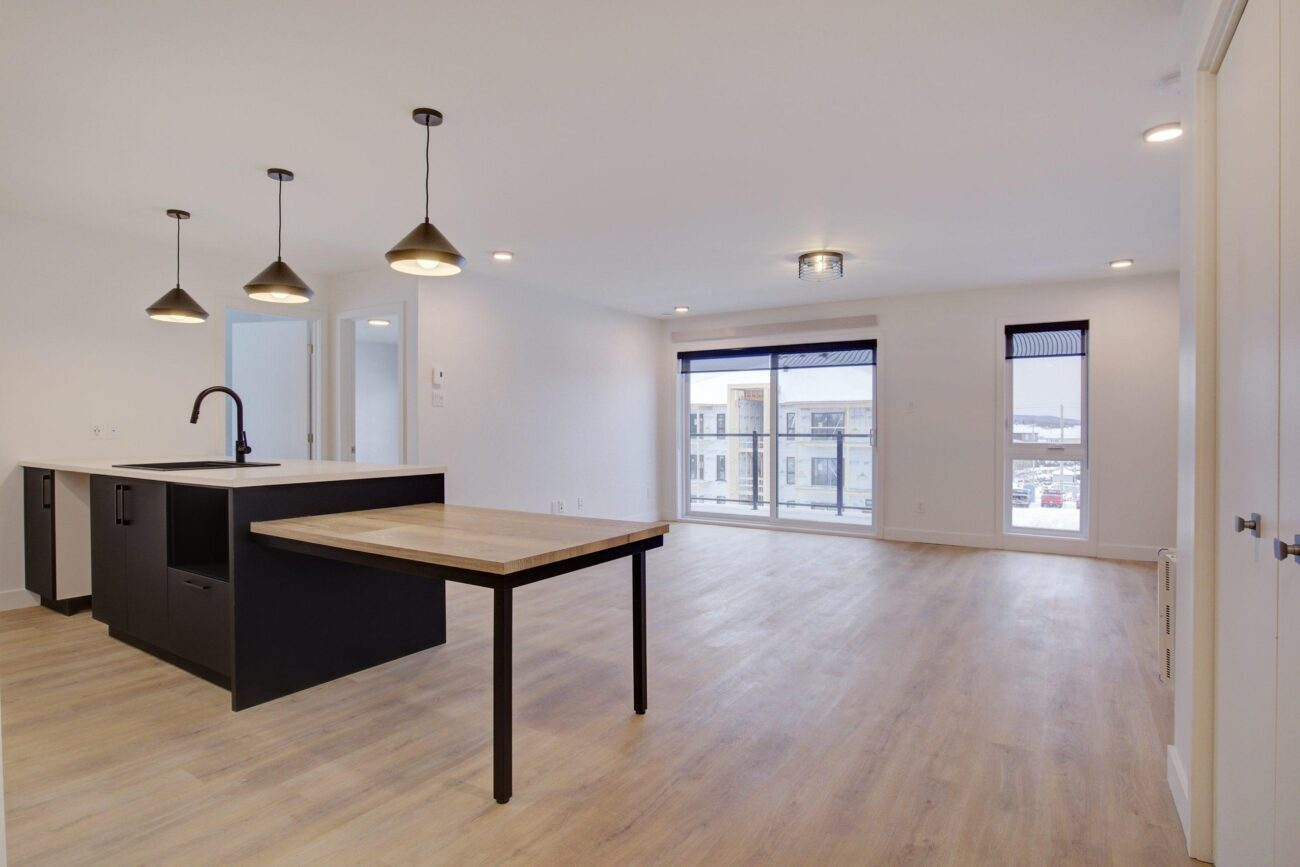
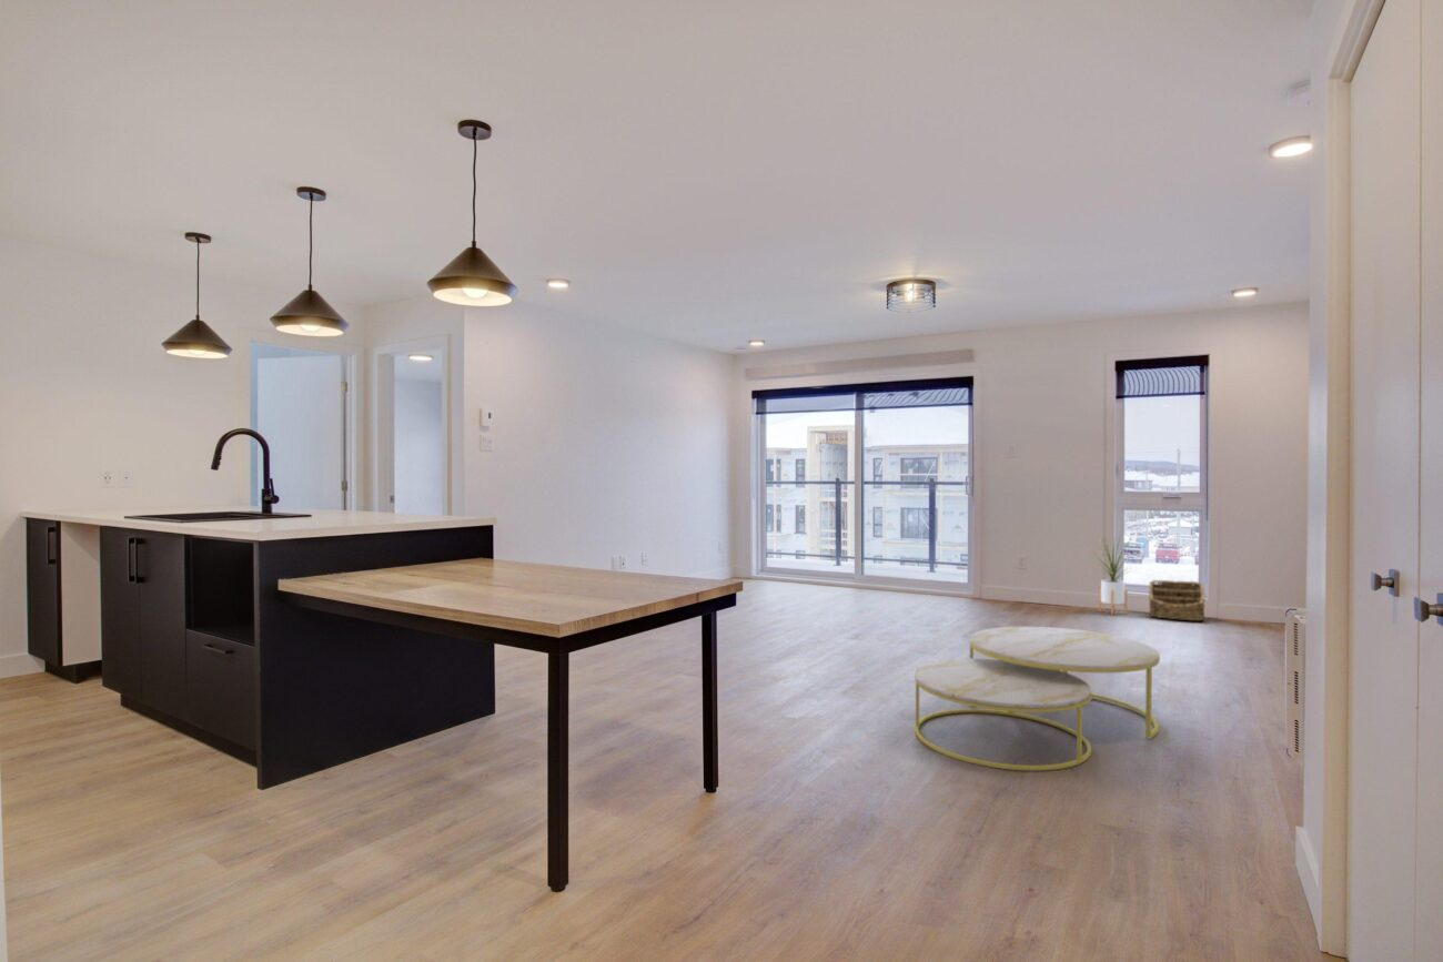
+ basket (1175, 599)
+ house plant (1113, 570)
+ coffee table (1032, 687)
